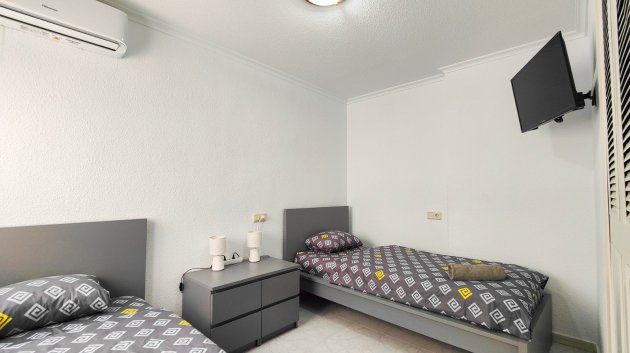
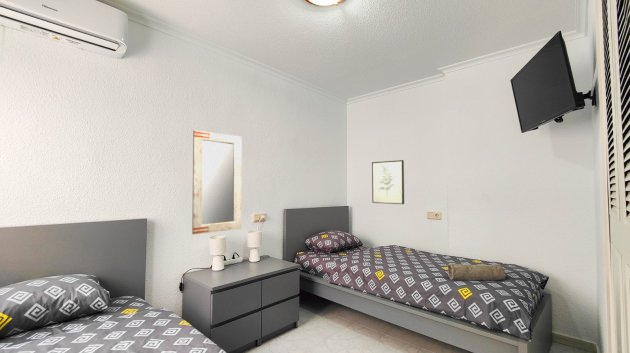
+ wall art (387, 182)
+ home mirror (218, 182)
